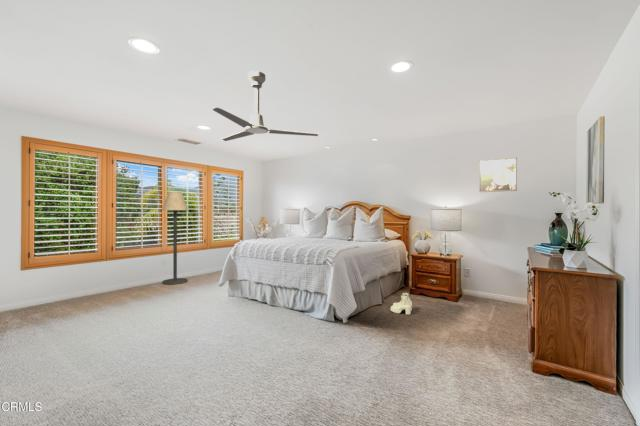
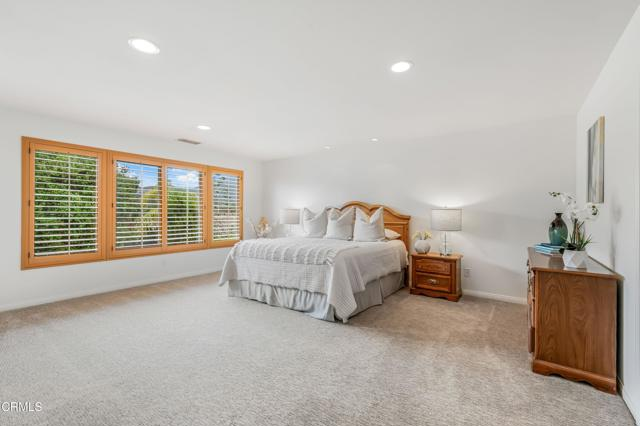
- floor lamp (175, 237)
- boots (401, 302)
- ceiling fan (258, 103)
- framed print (497, 175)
